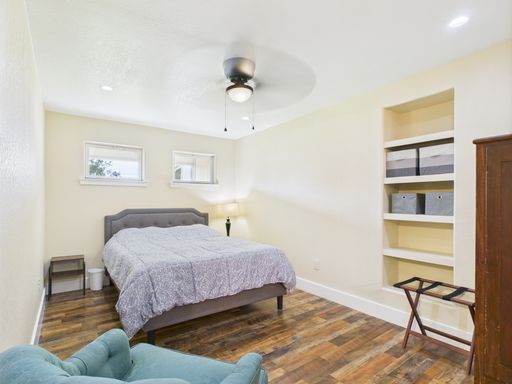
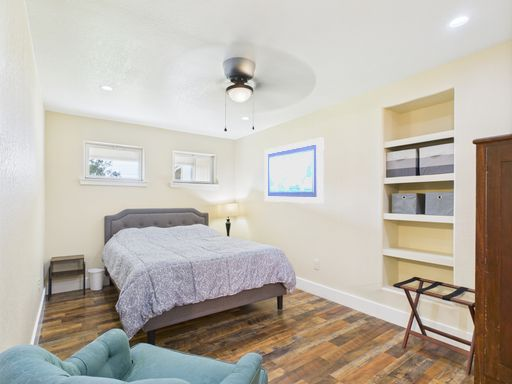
+ wall art (290, 173)
